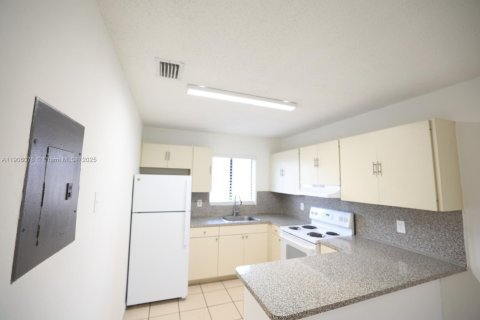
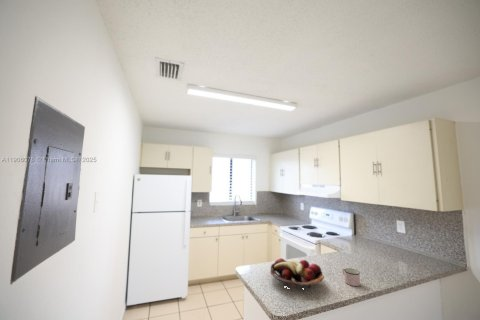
+ fruit basket (296, 271)
+ mug (350, 276)
